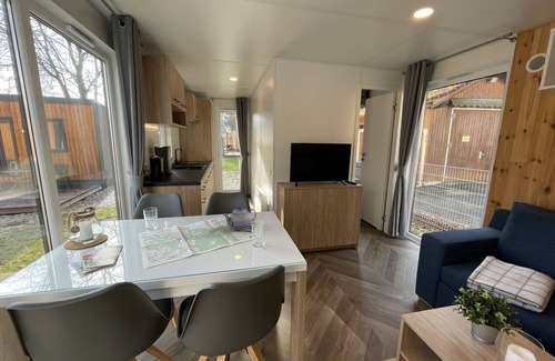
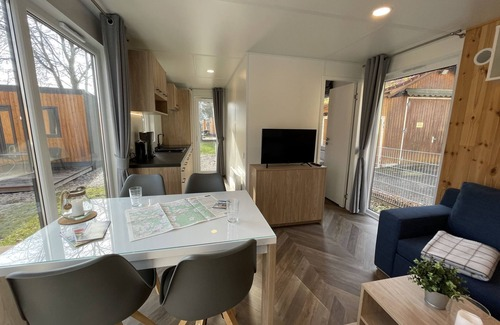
- teapot (240, 217)
